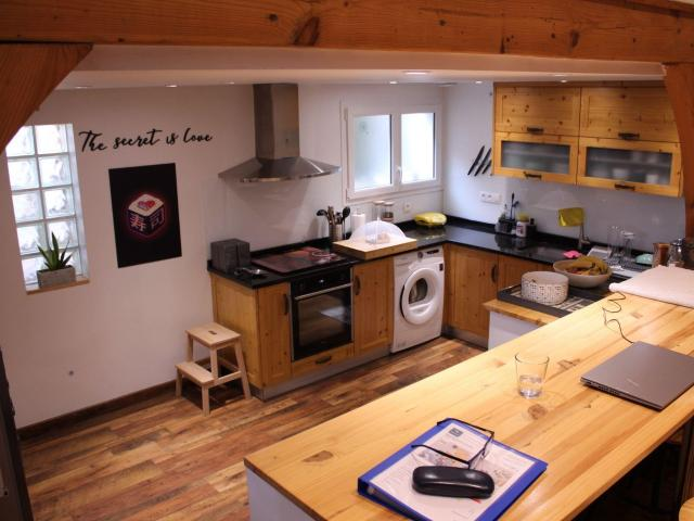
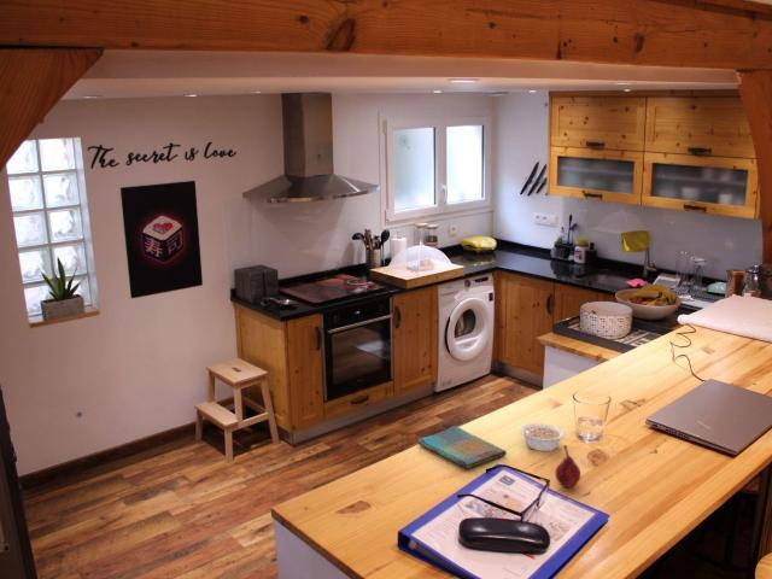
+ dish towel (461, 445)
+ legume (543, 437)
+ fruit (567, 466)
